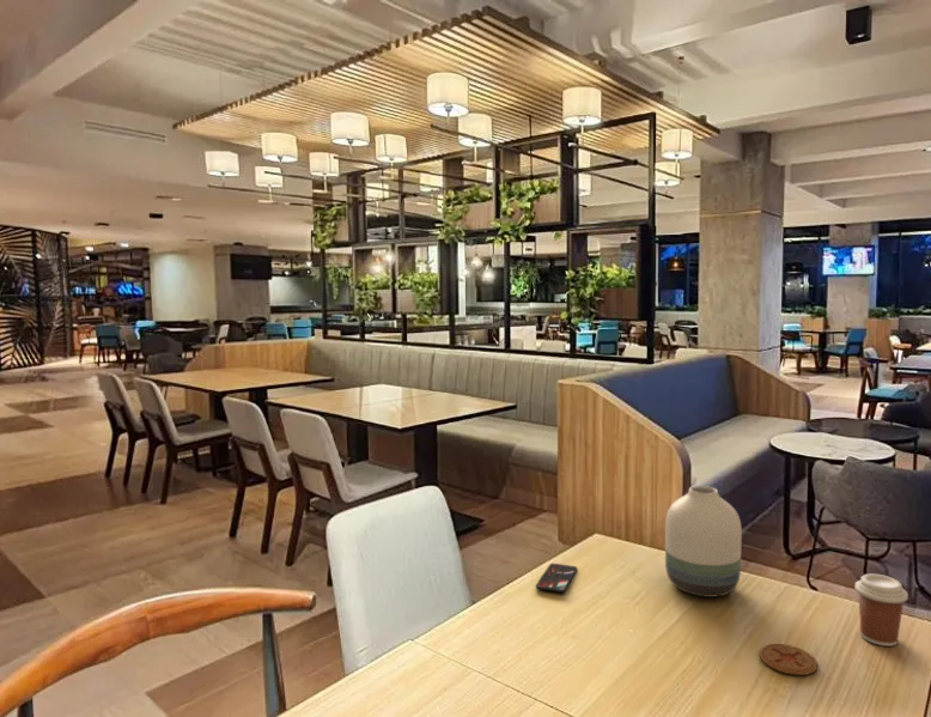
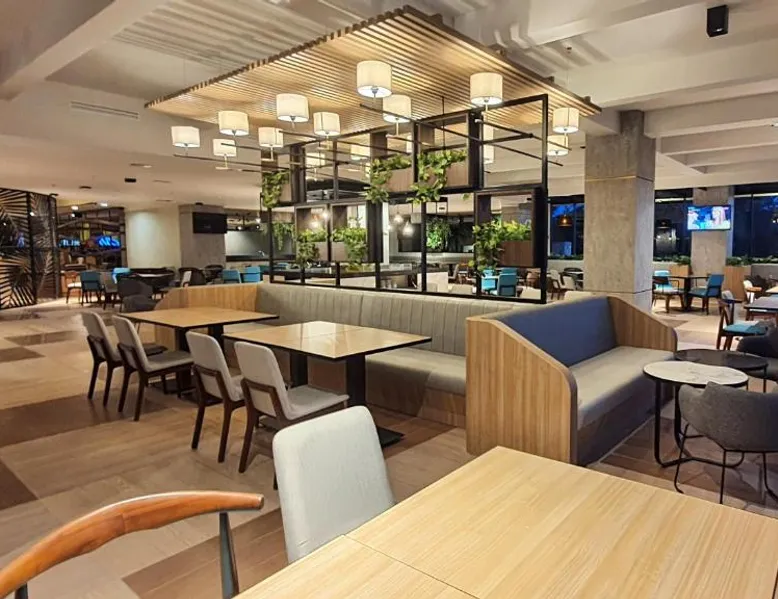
- coffee cup (880, 609)
- smartphone (556, 577)
- vase (702, 539)
- coaster (787, 658)
